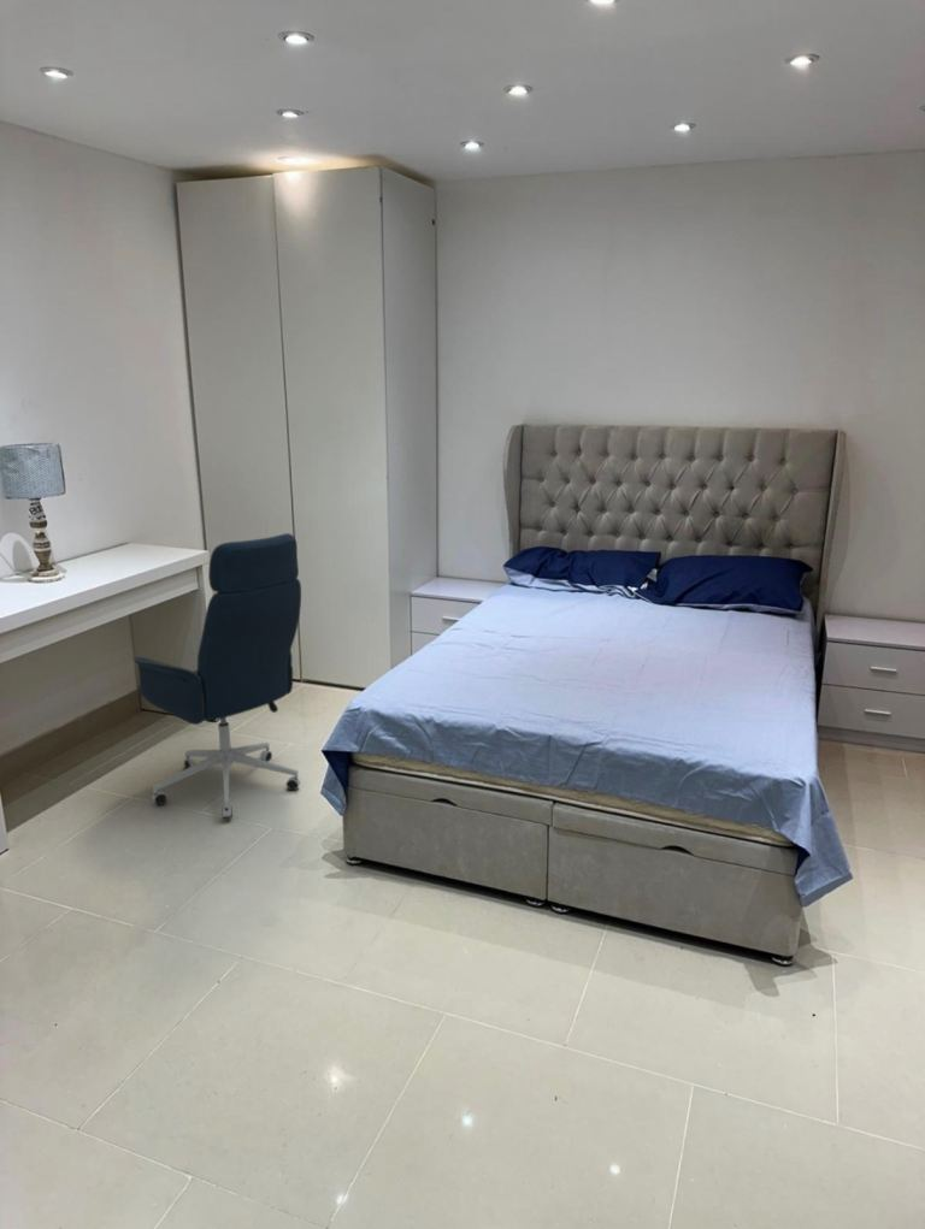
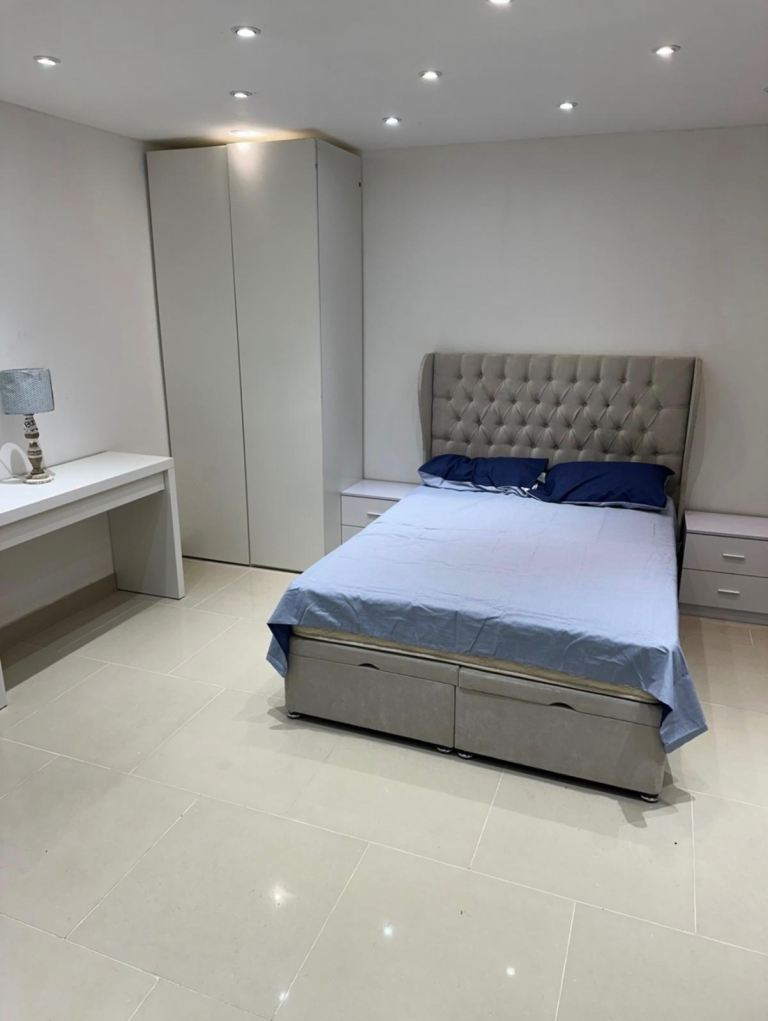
- office chair (223, 664)
